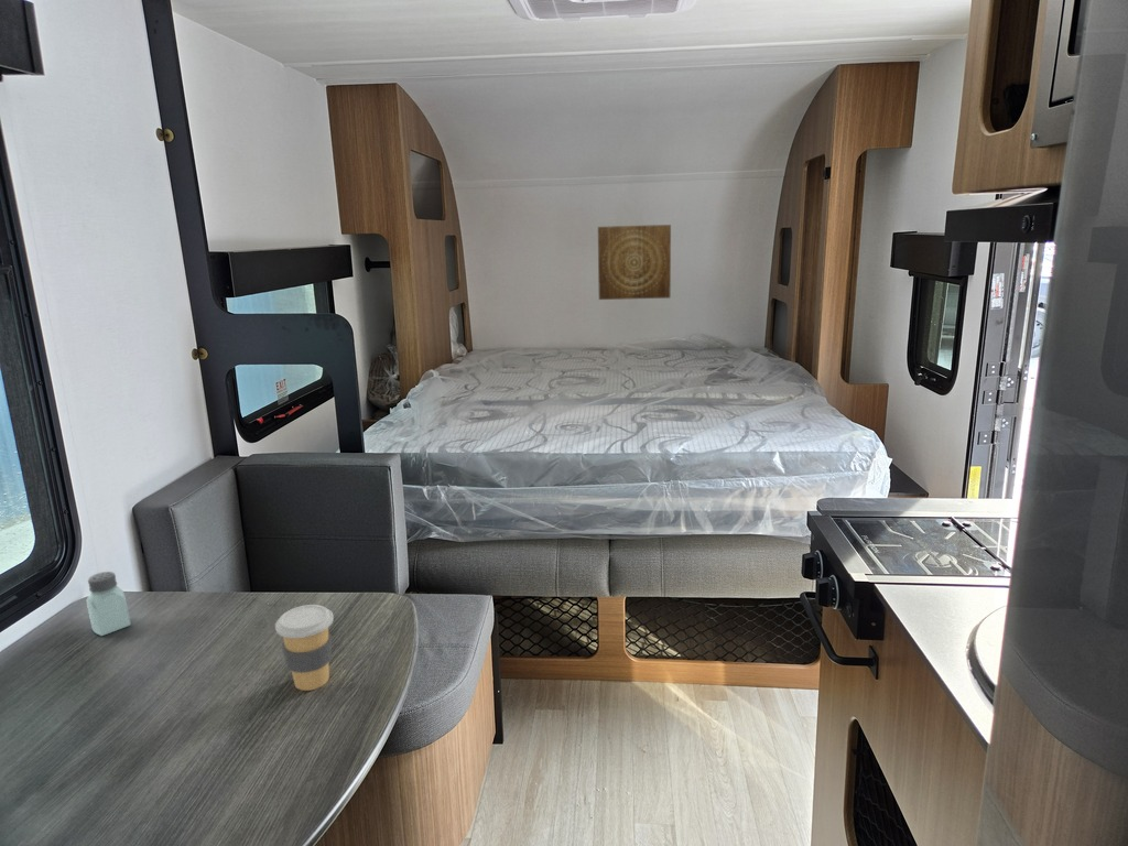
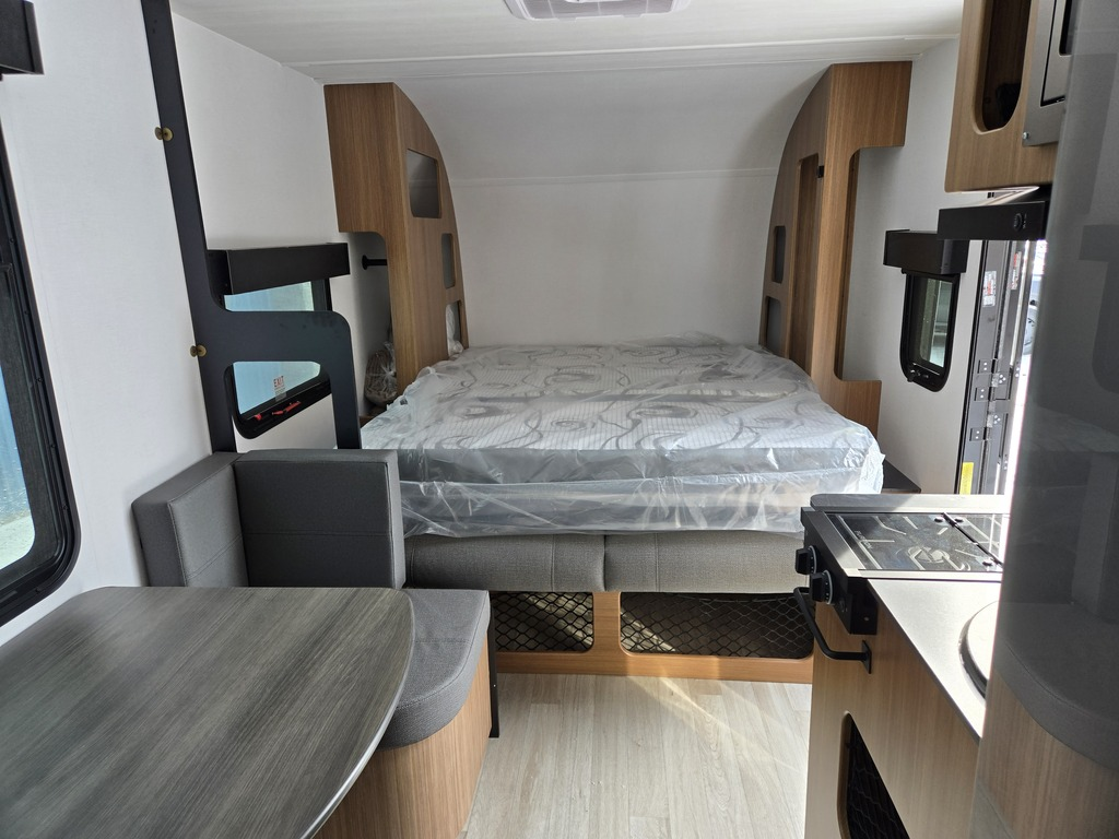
- coffee cup (307, 649)
- saltshaker (106, 601)
- wall art (633, 262)
